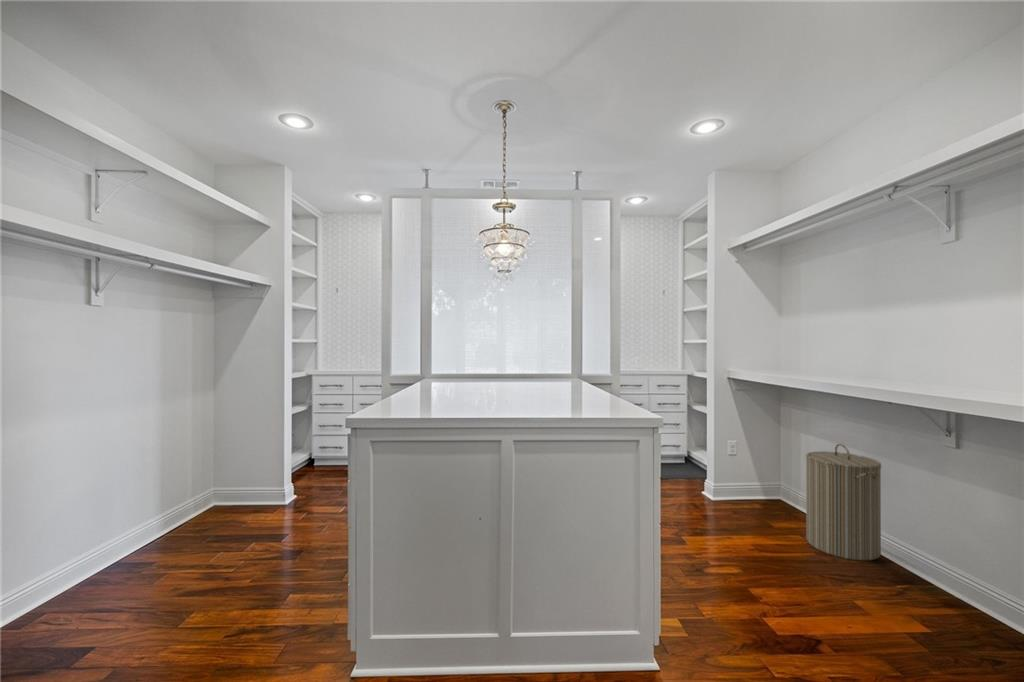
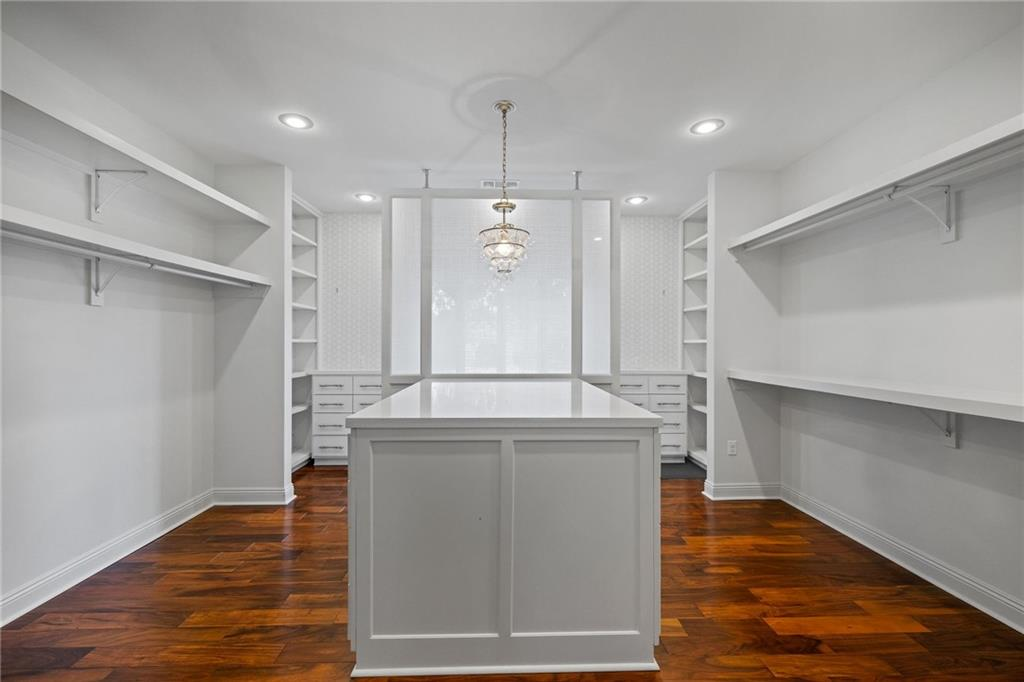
- laundry hamper (842, 495)
